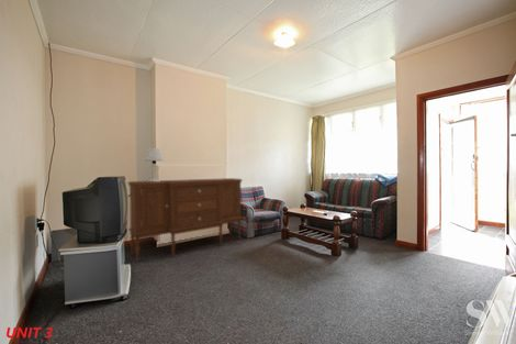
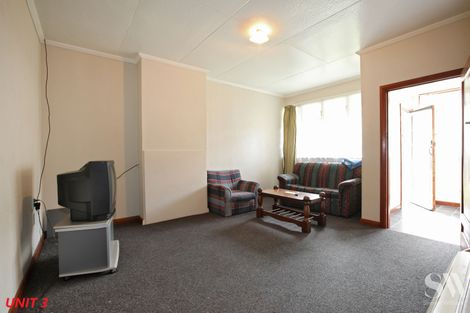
- table lamp (154, 165)
- sideboard (192, 213)
